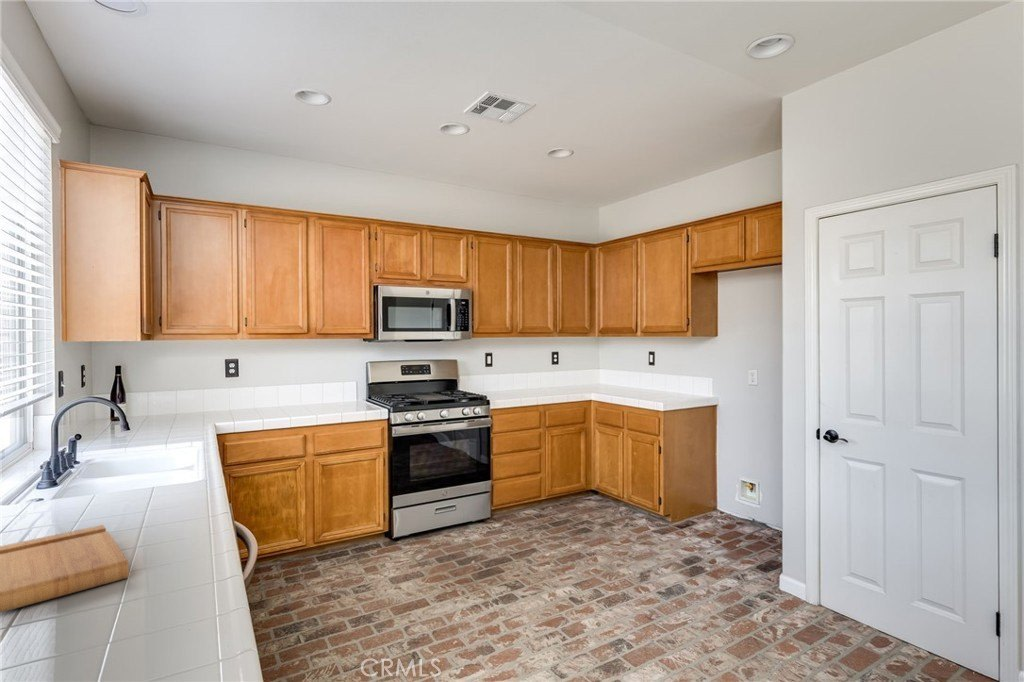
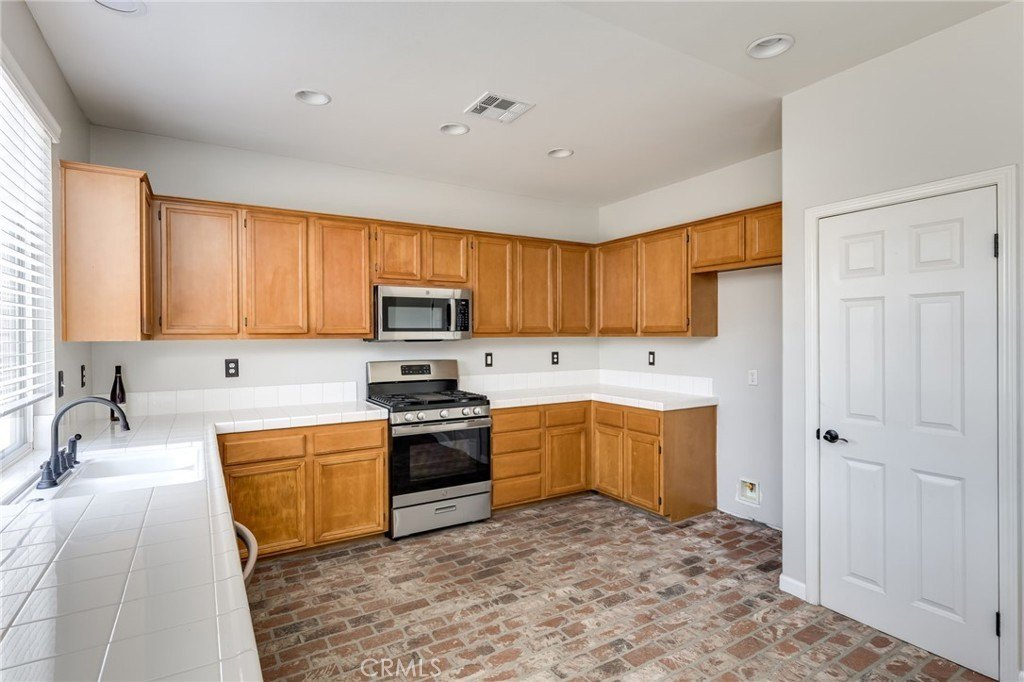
- cutting board (55, 562)
